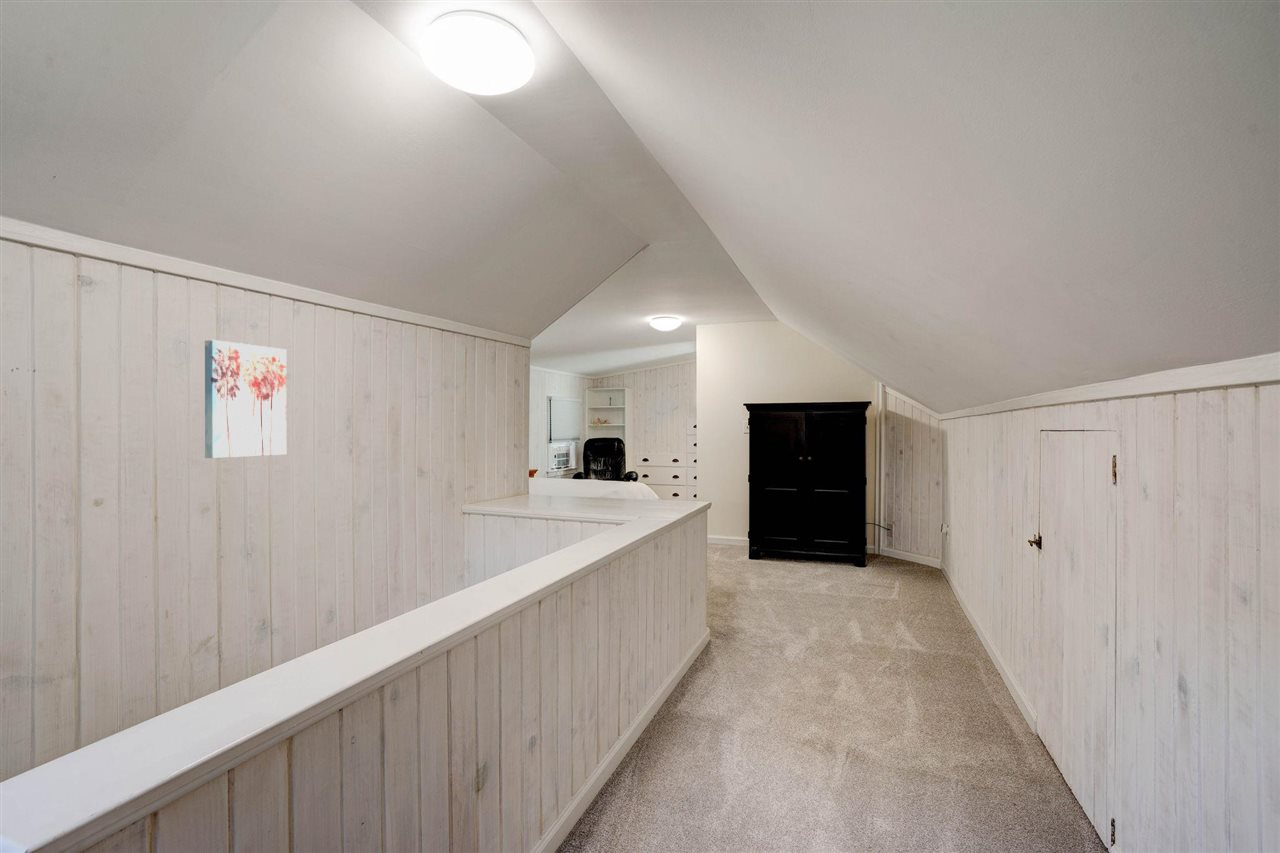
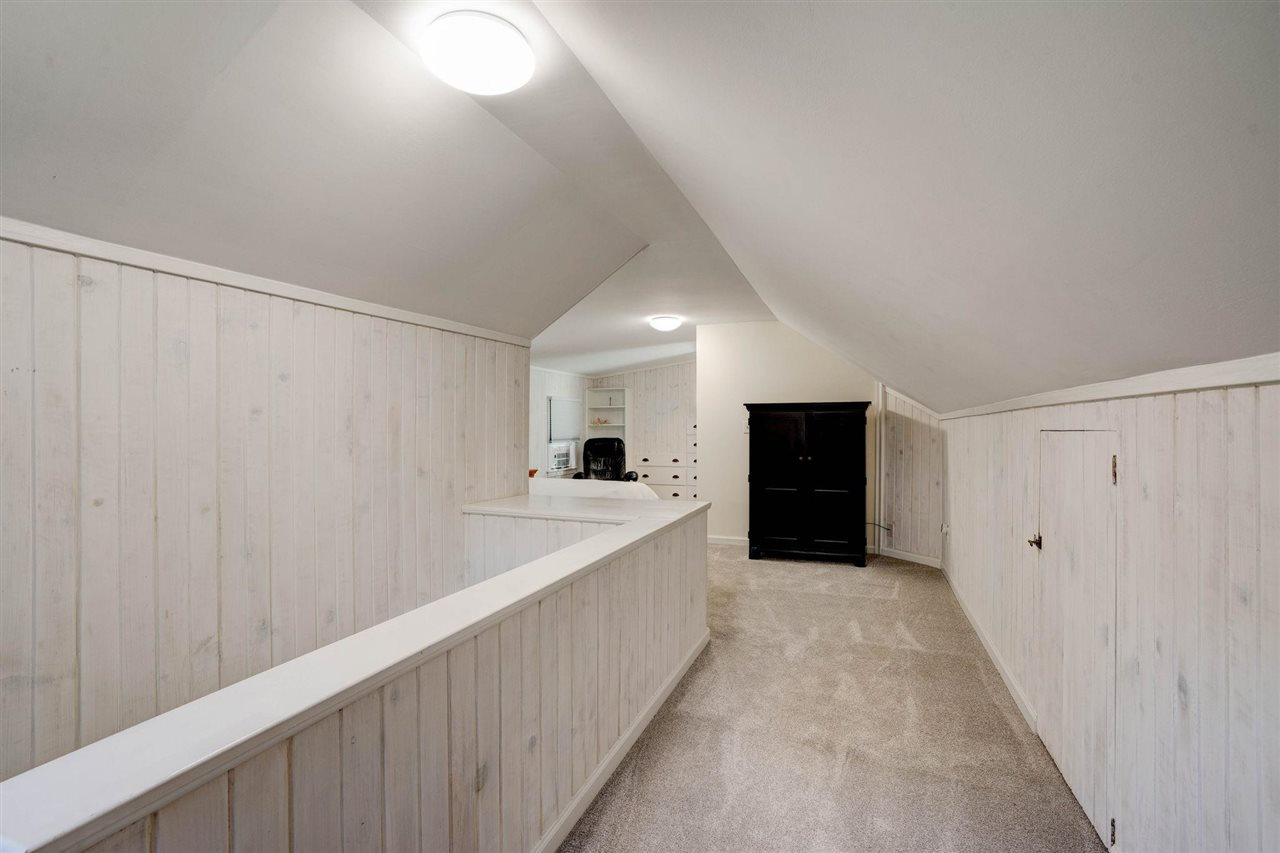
- wall art (247, 400)
